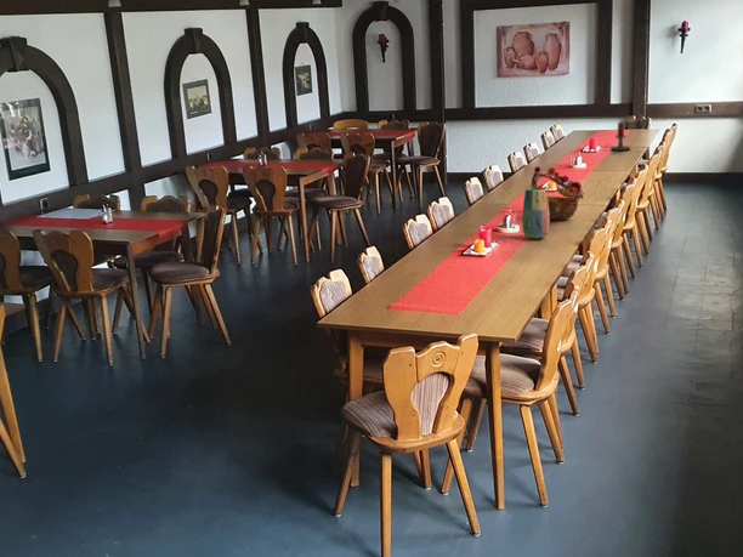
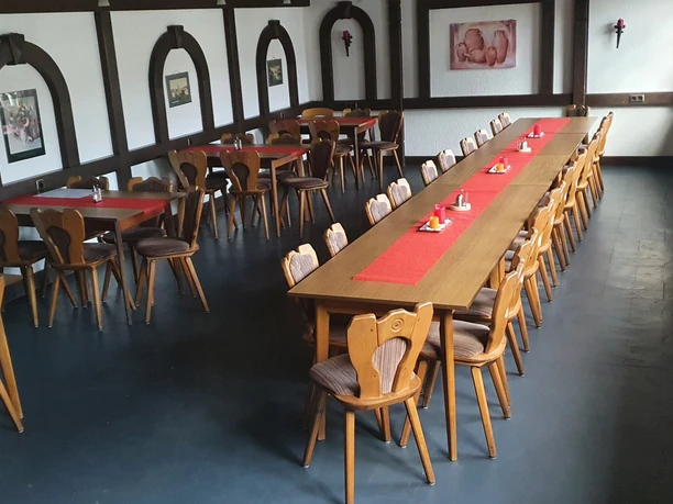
- vase (535, 212)
- candle holder (617, 136)
- flower arrangement (556, 197)
